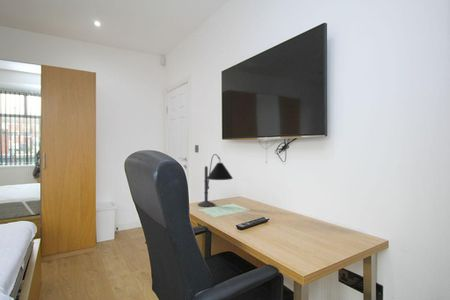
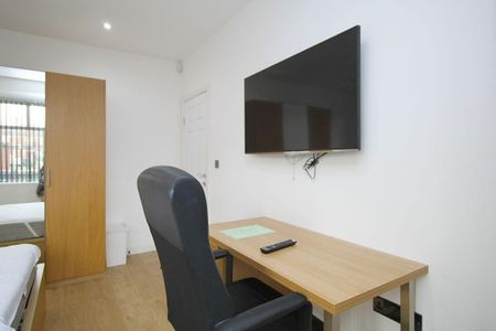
- desk lamp (213, 179)
